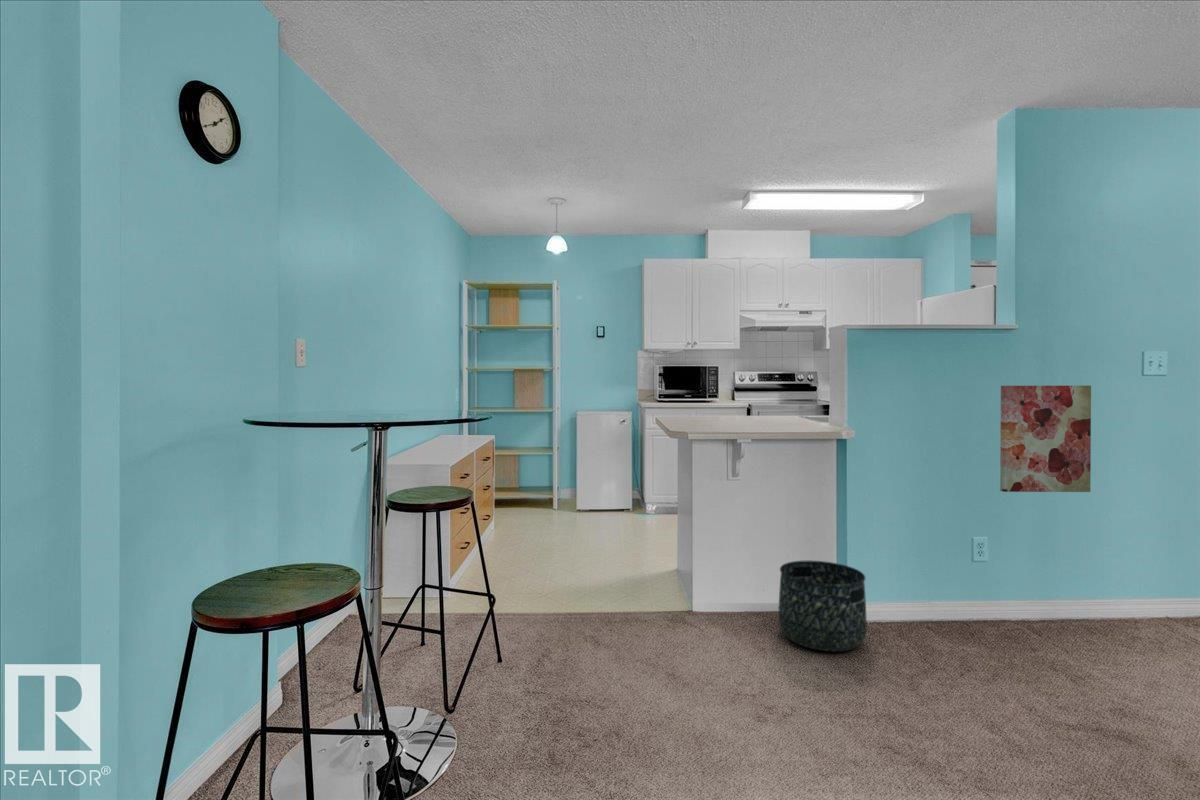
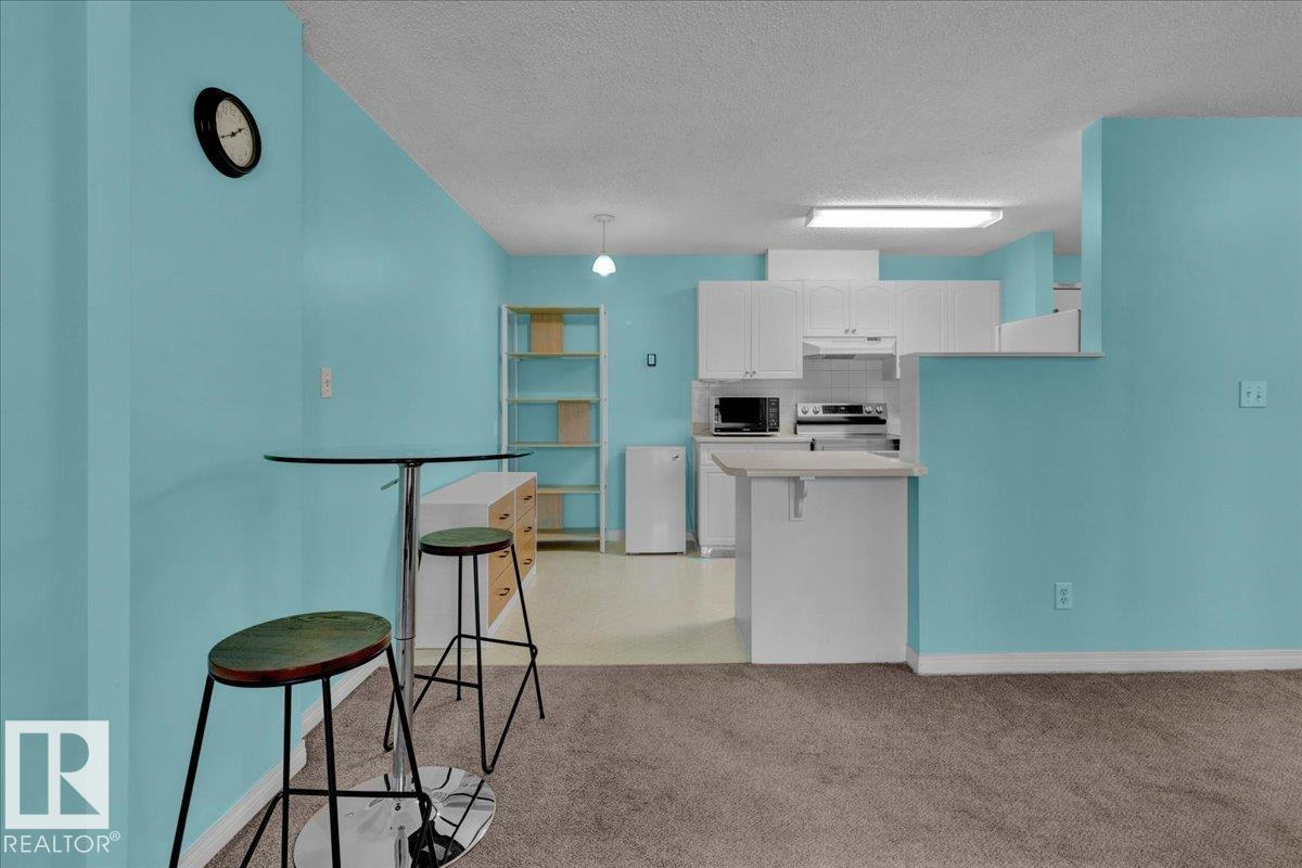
- basket (821, 605)
- wall art (1045, 438)
